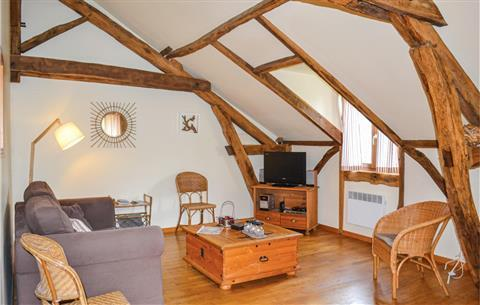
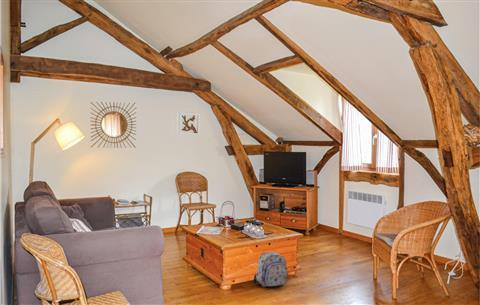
+ backpack (272, 269)
